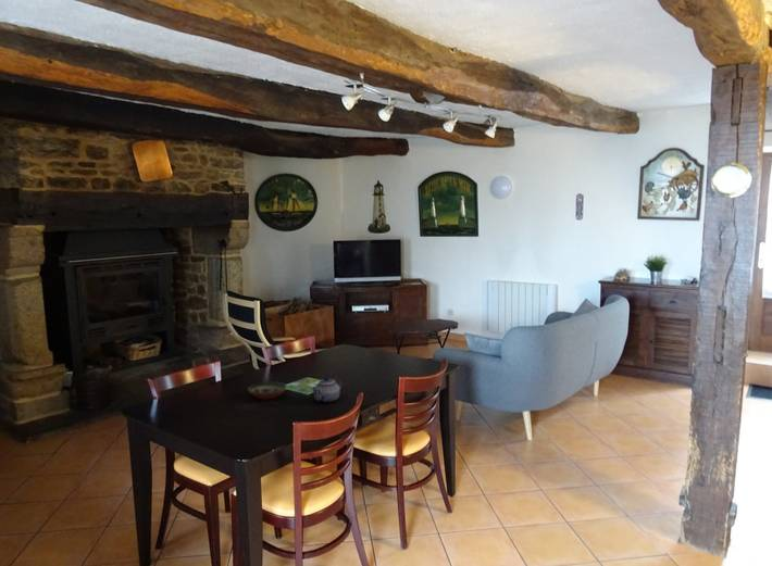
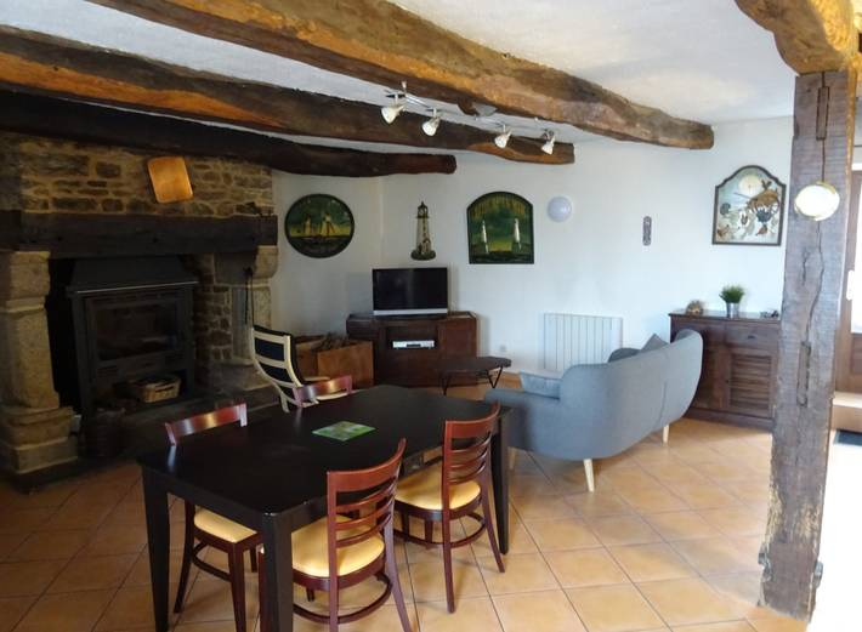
- teapot (327, 388)
- decorative bowl (267, 391)
